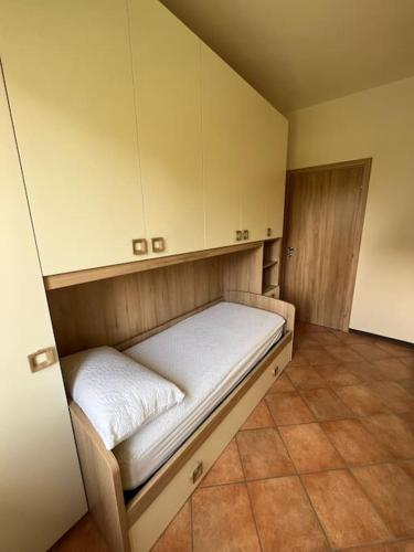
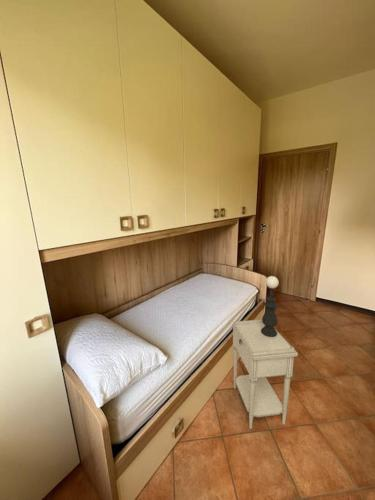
+ table lamp (270, 305)
+ nightstand (259, 370)
